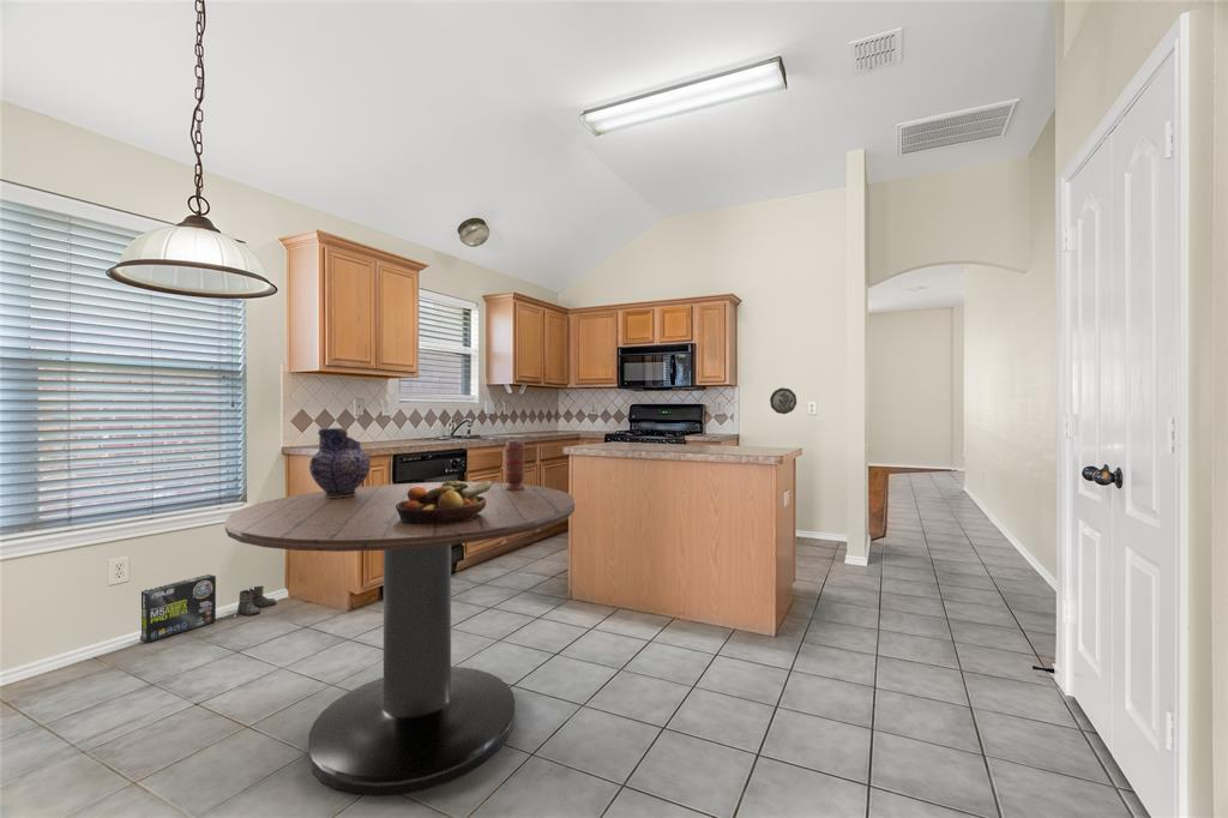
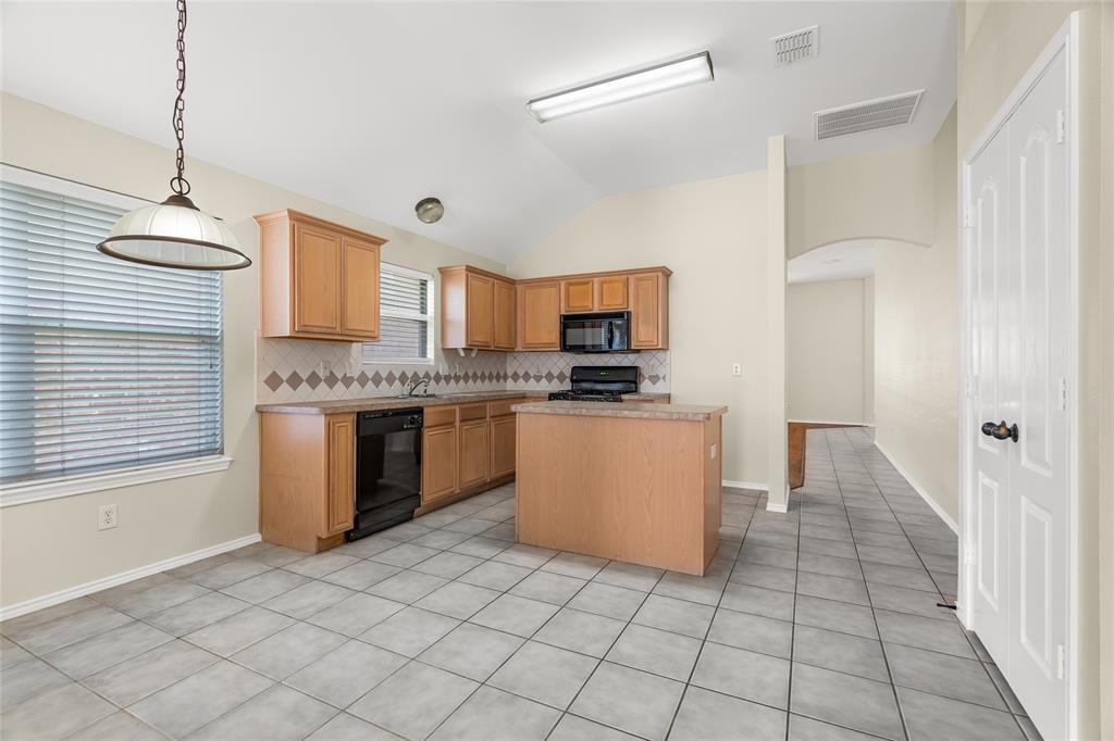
- decorative plate (783, 401)
- spice grinder (514, 464)
- fruit bowl (443, 497)
- box (179, 607)
- pottery (339, 461)
- dining table (417, 614)
- boots (254, 599)
